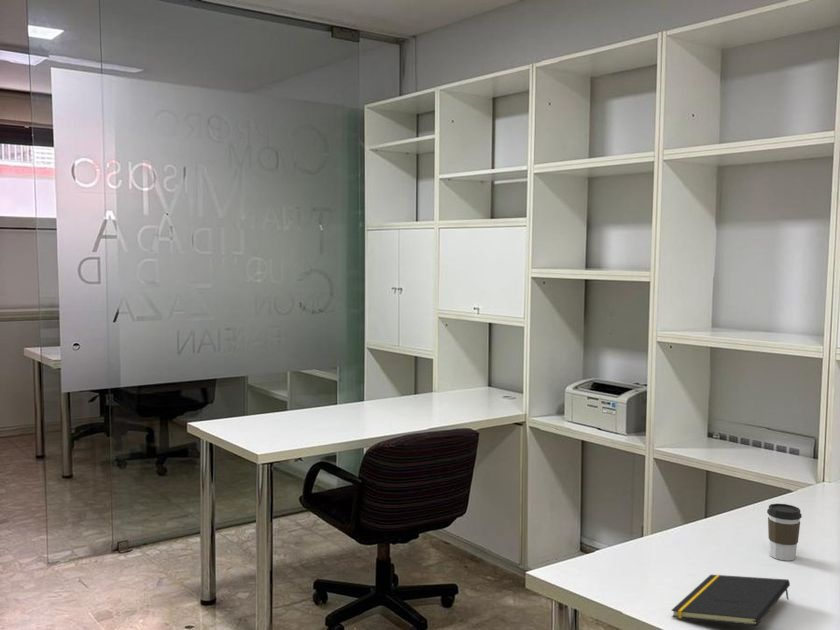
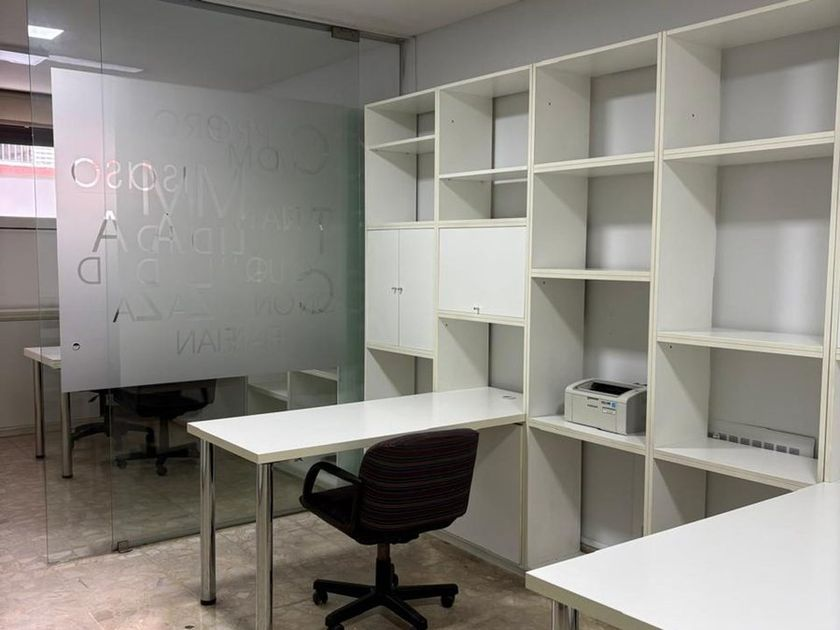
- coffee cup (783, 532)
- notepad (731, 597)
